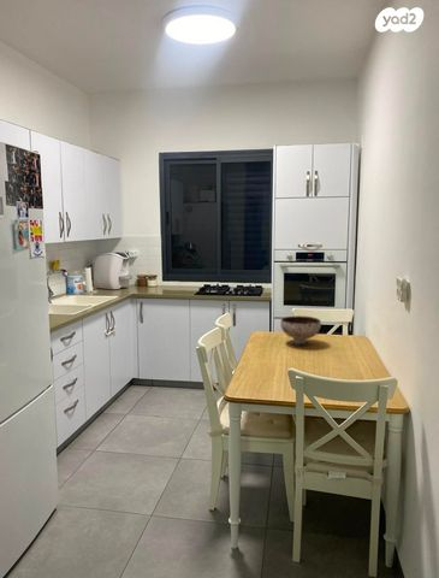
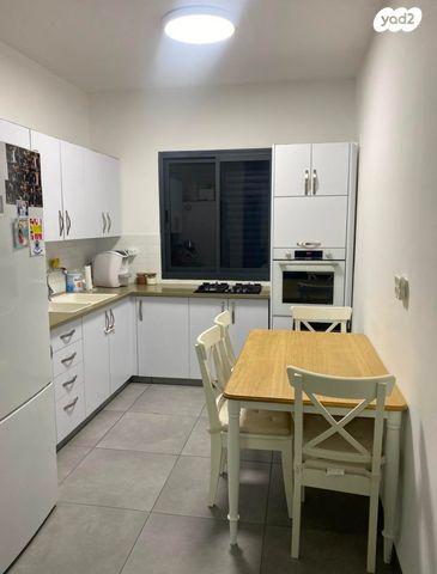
- bowl (299, 331)
